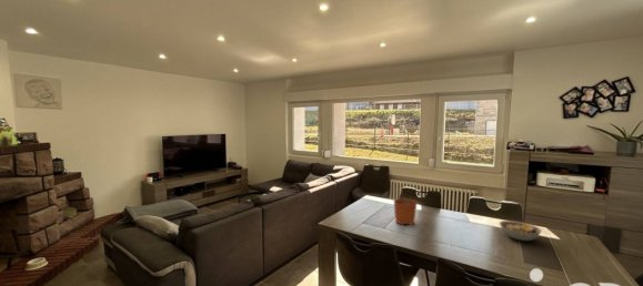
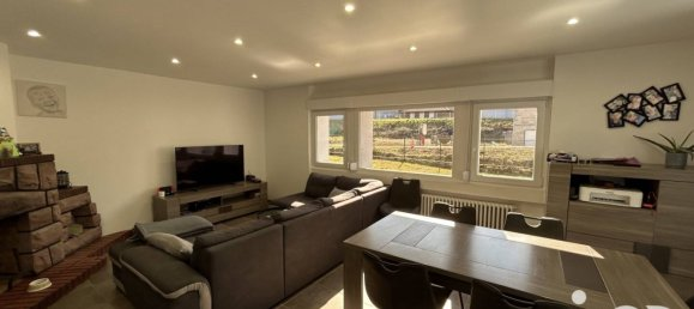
- plant pot (404, 206)
- bowl (519, 232)
